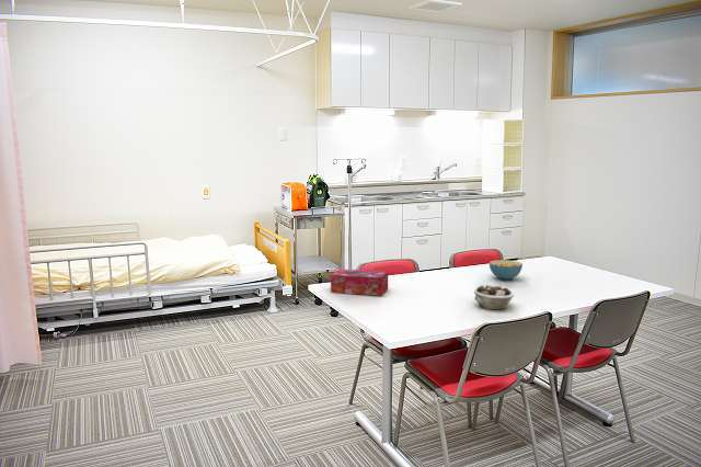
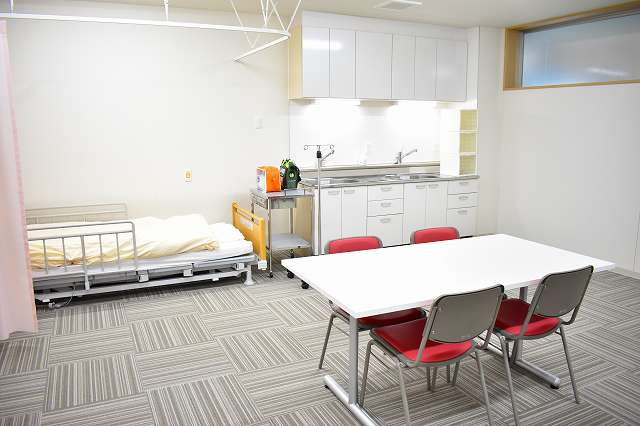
- cereal bowl (505, 271)
- tissue box (359, 282)
- succulent planter (493, 296)
